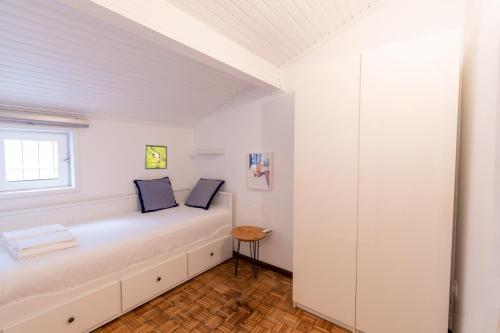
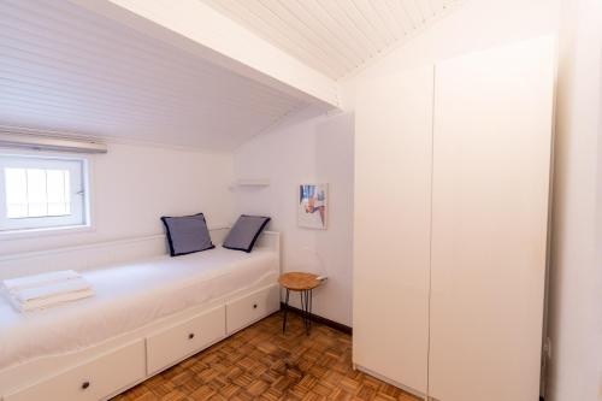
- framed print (156, 157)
